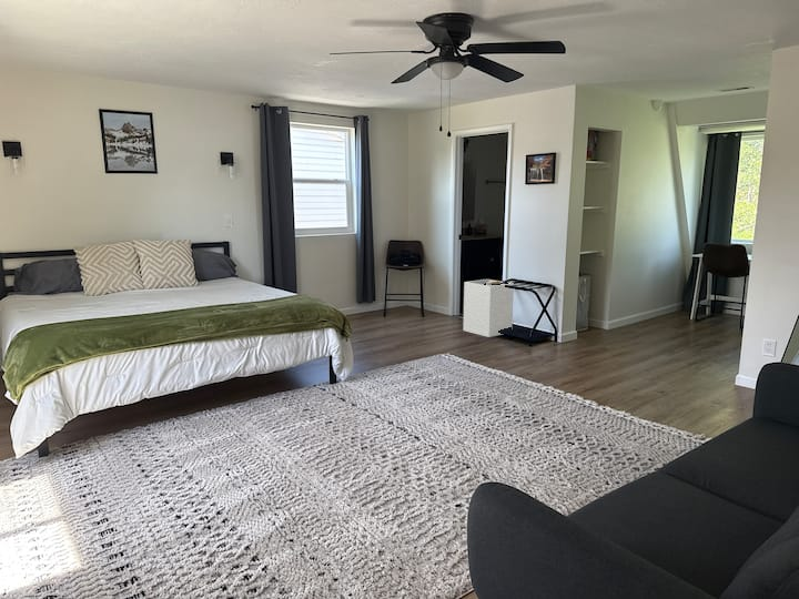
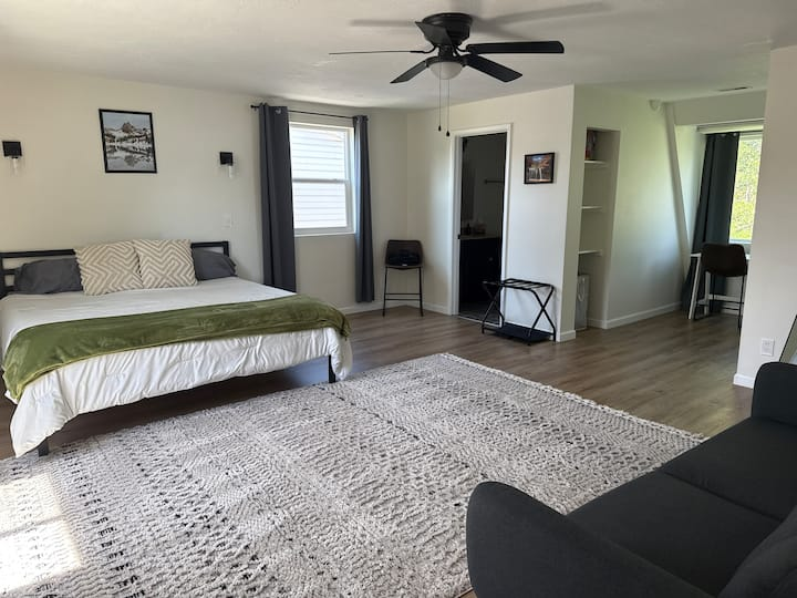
- laundry hamper (488, 306)
